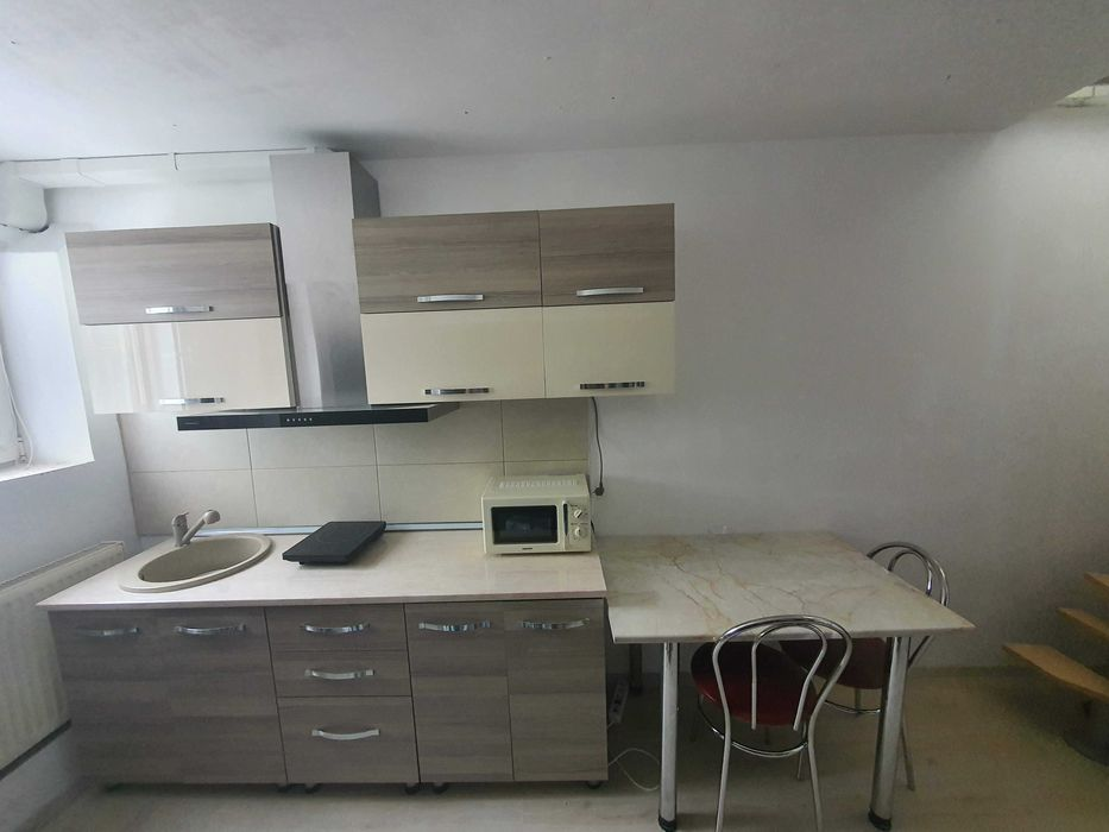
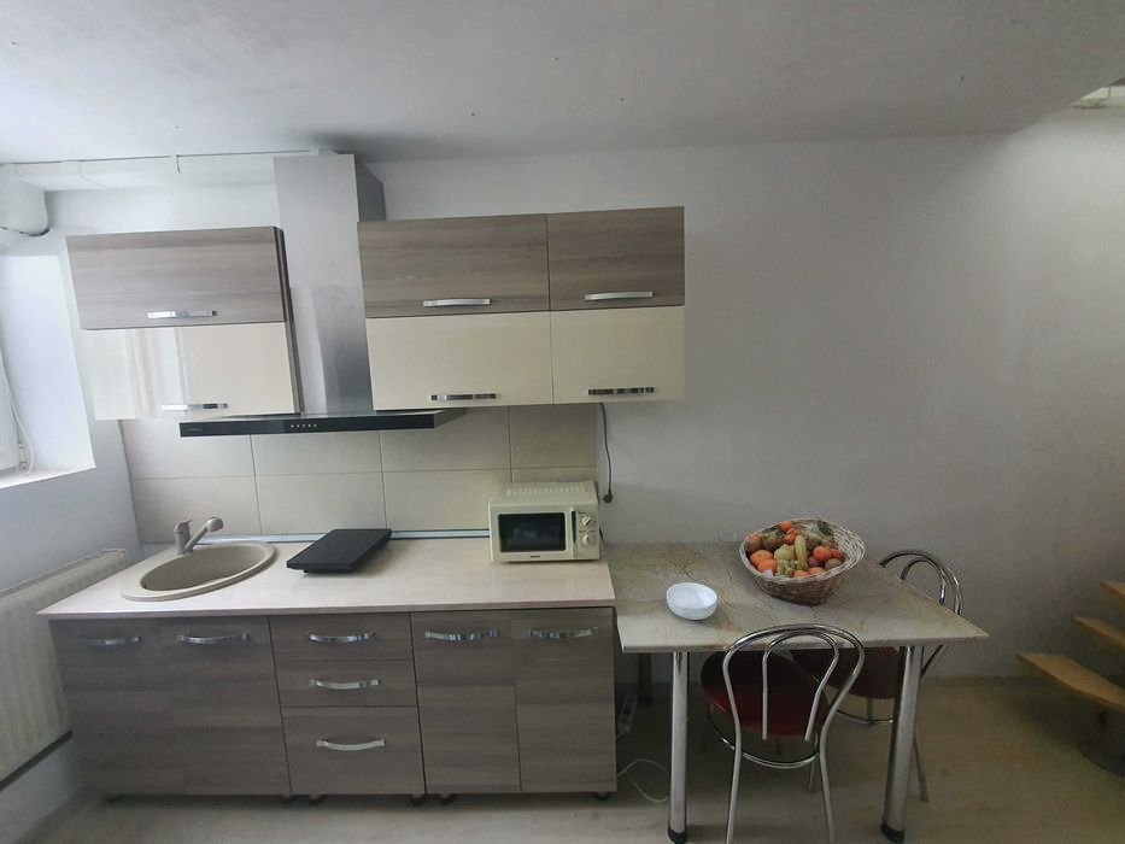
+ fruit basket (797, 556)
+ cereal bowl (691, 603)
